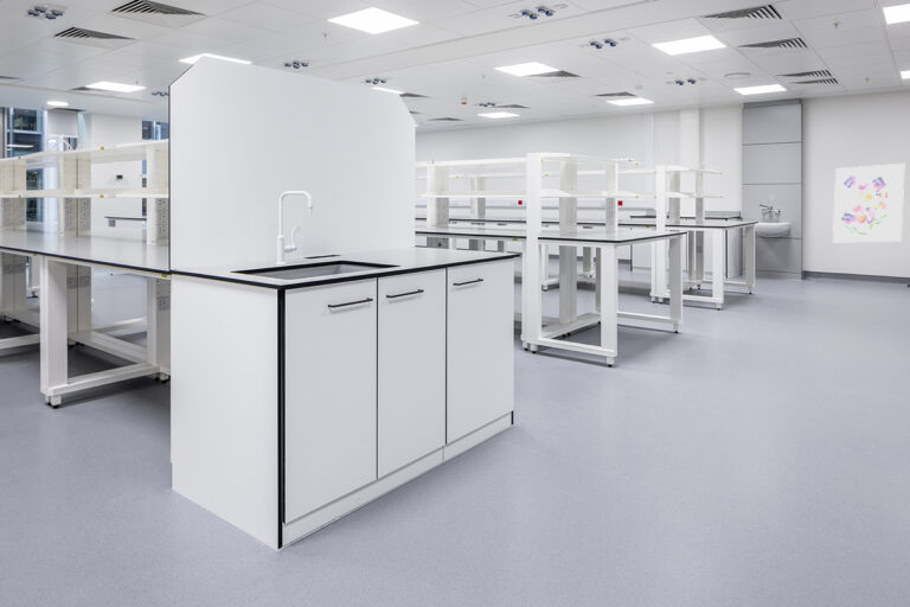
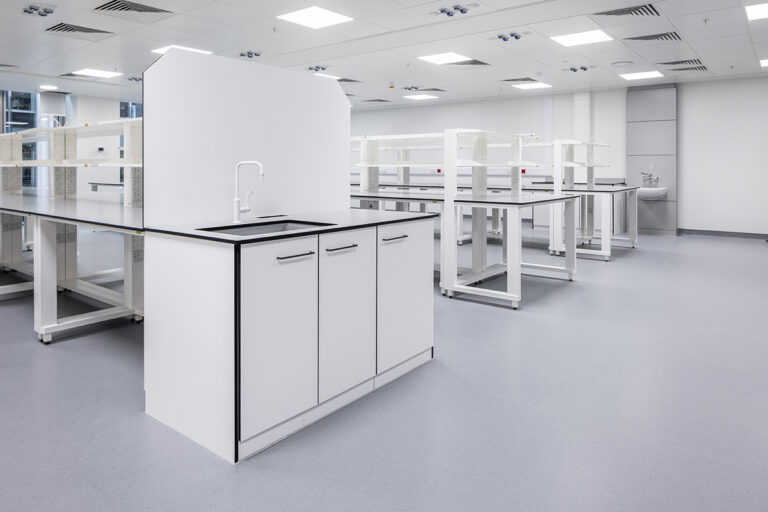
- wall art (867, 204)
